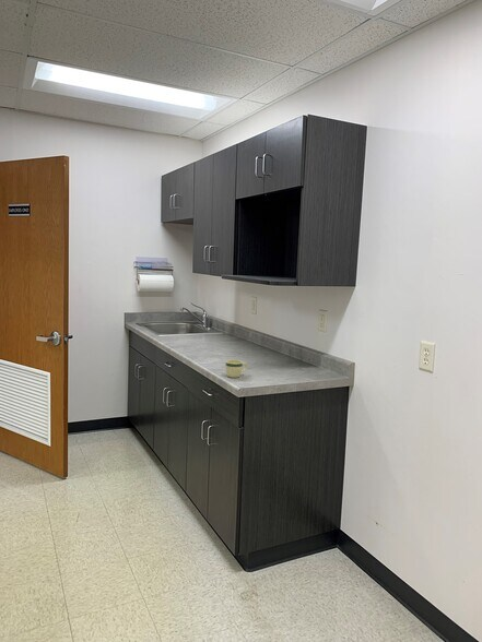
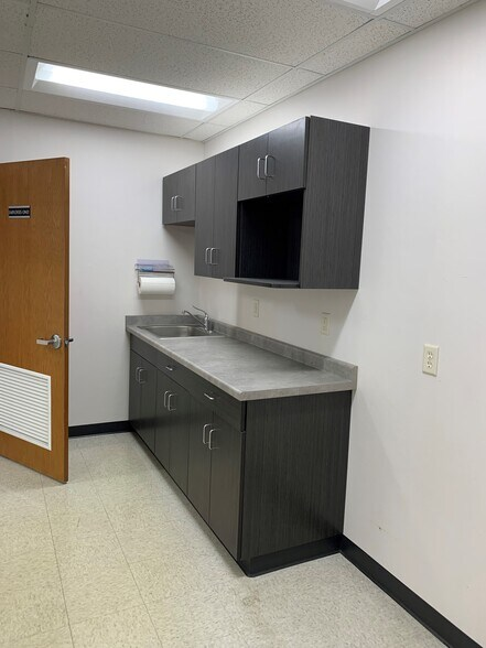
- mug (236, 368)
